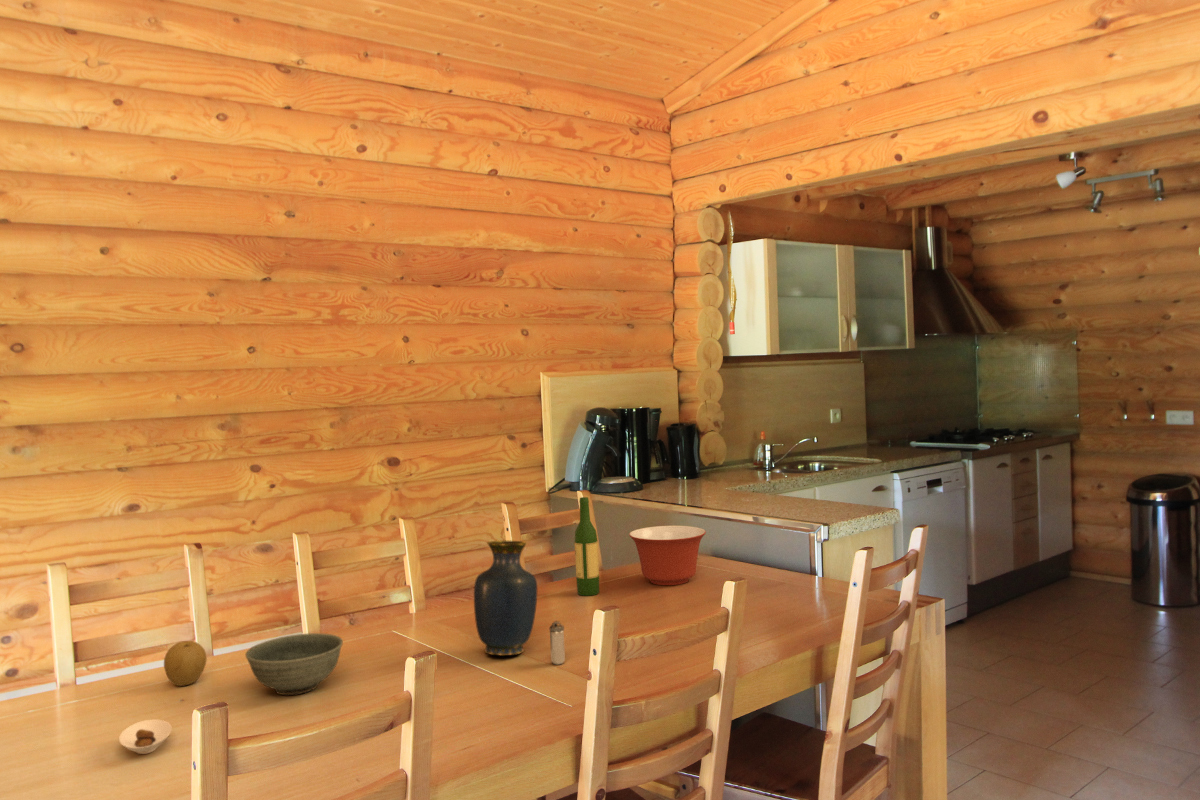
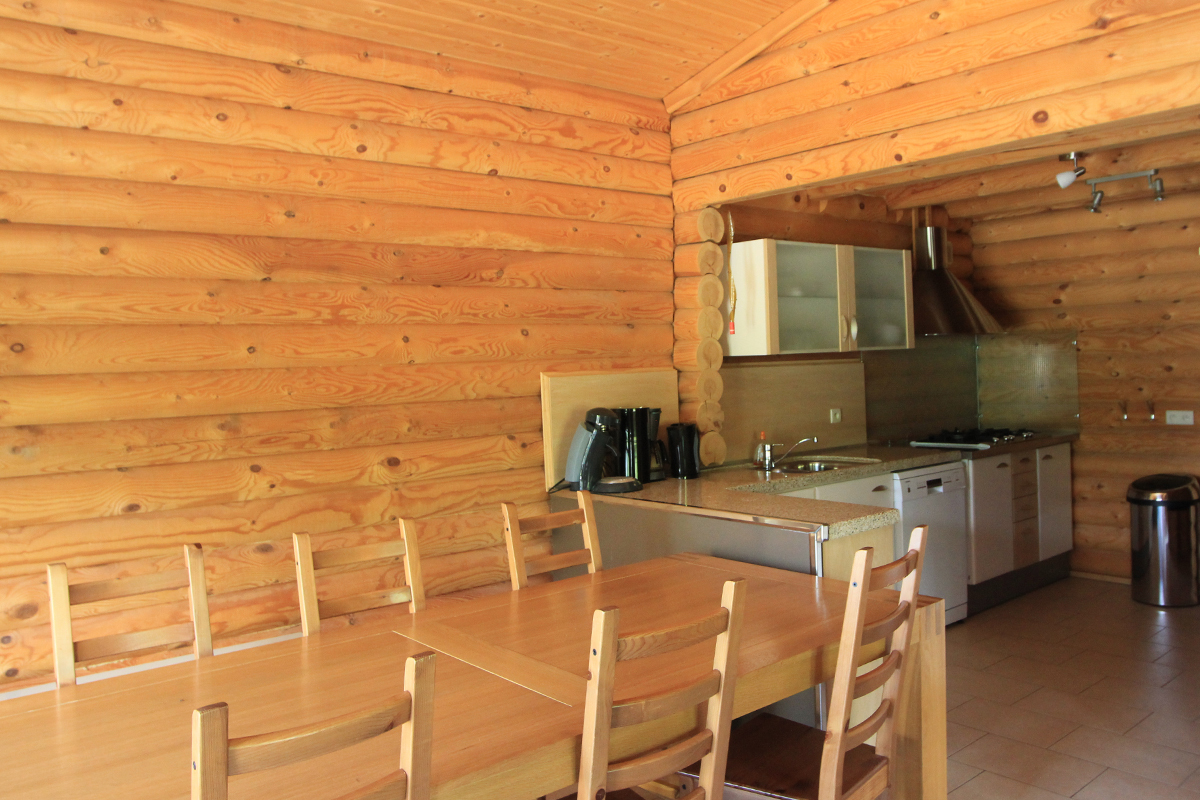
- saucer (145, 738)
- mixing bowl (668, 556)
- wine bottle (586, 545)
- shaker (557, 642)
- bowl (296, 667)
- fruit (185, 662)
- vase (505, 596)
